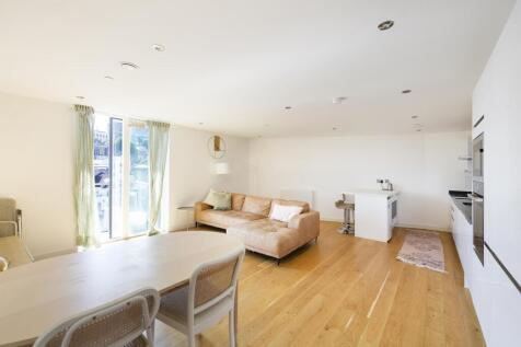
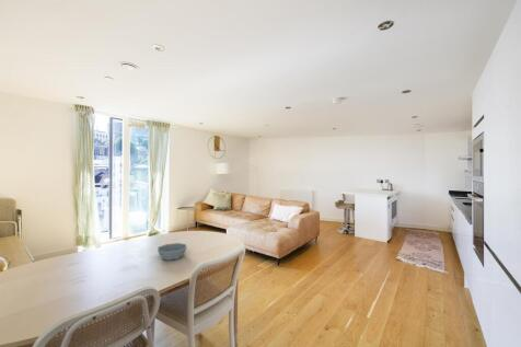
+ bowl (172, 252)
